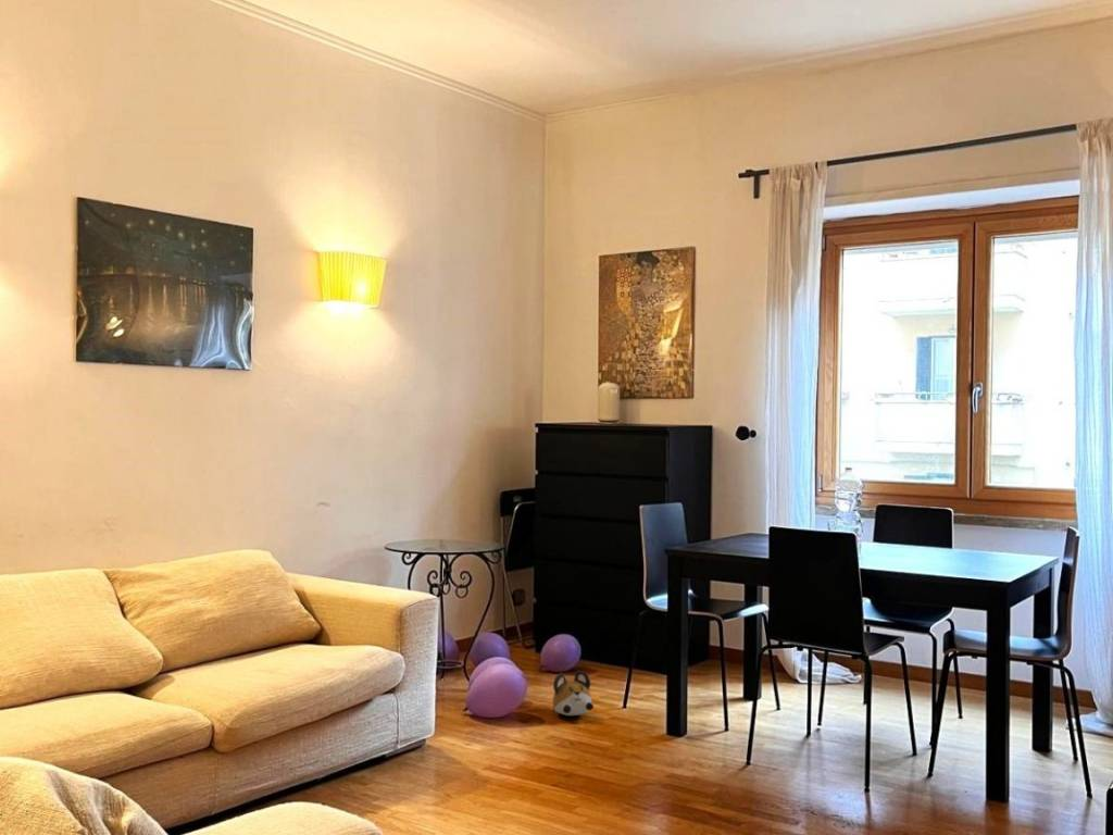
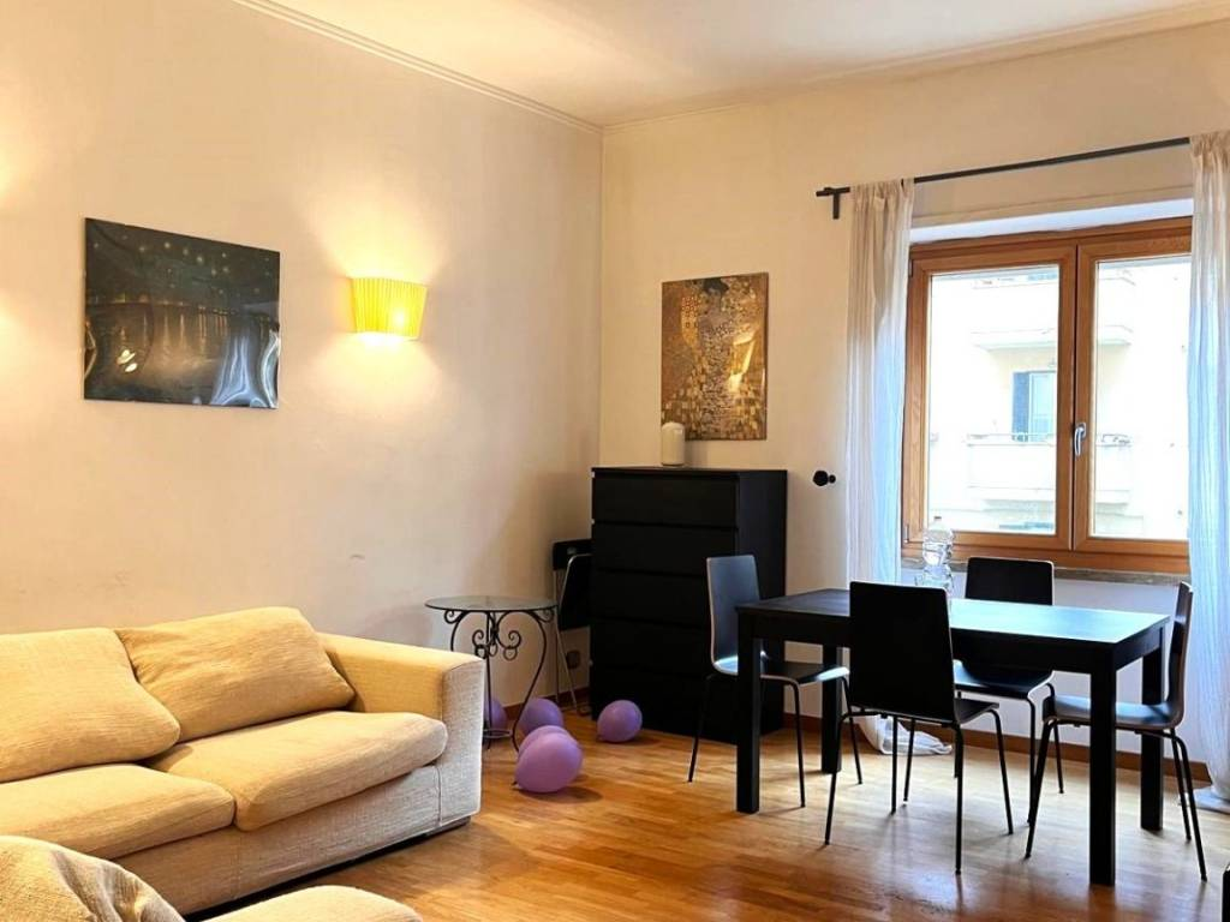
- plush toy (568, 690)
